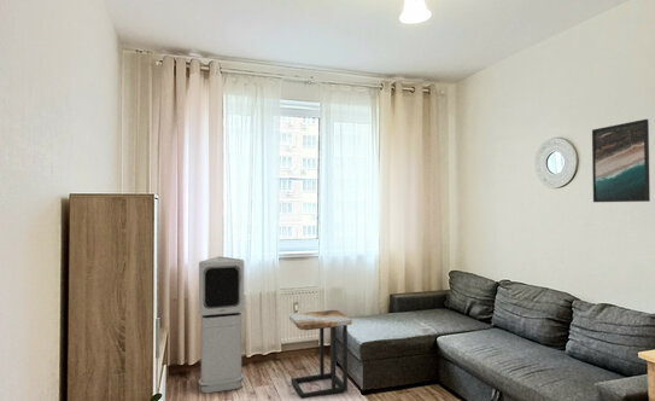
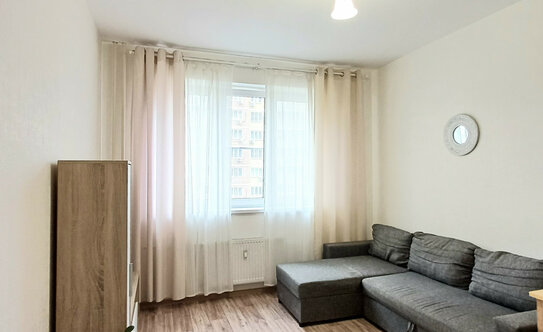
- side table (320, 351)
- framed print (619, 163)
- air purifier (220, 320)
